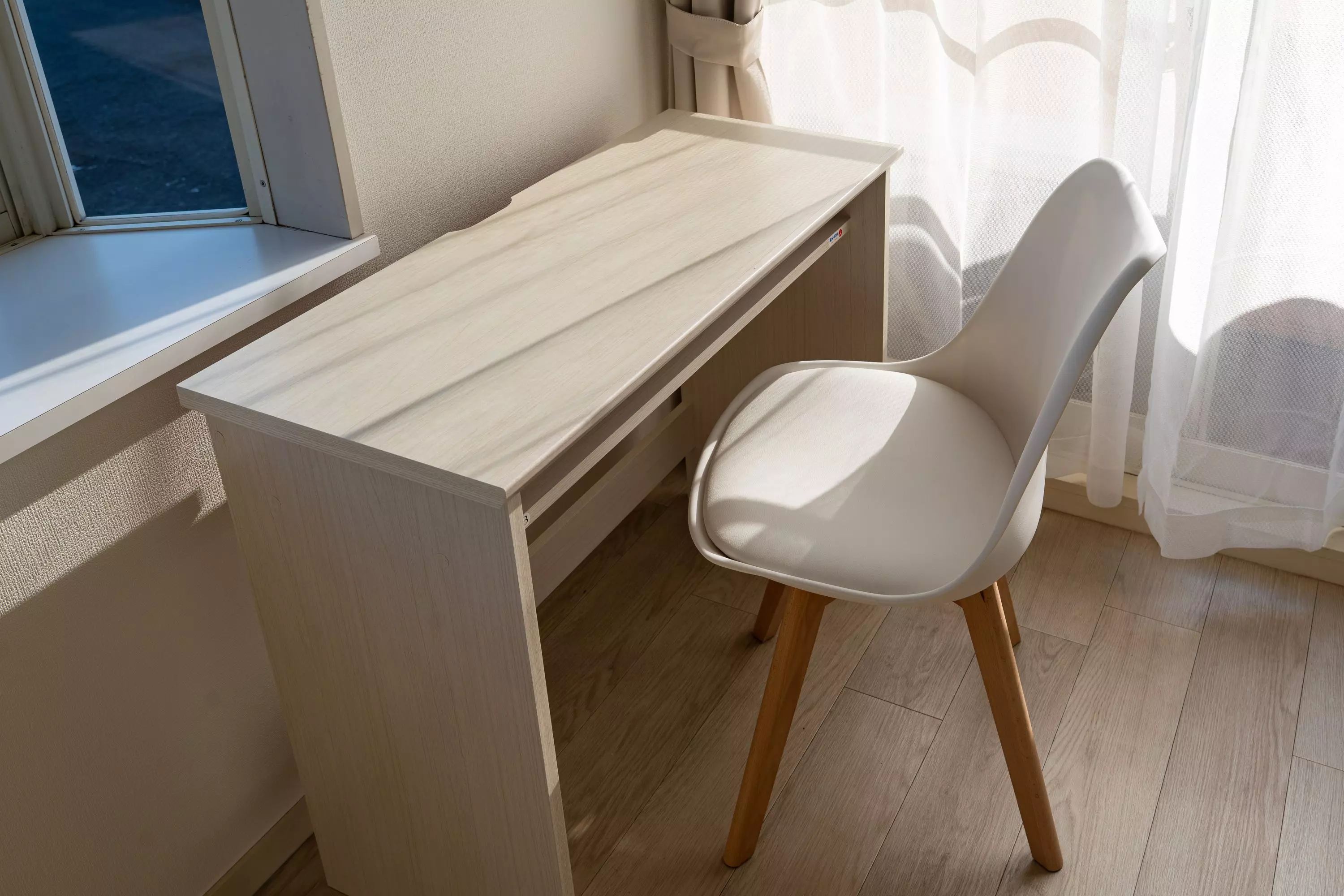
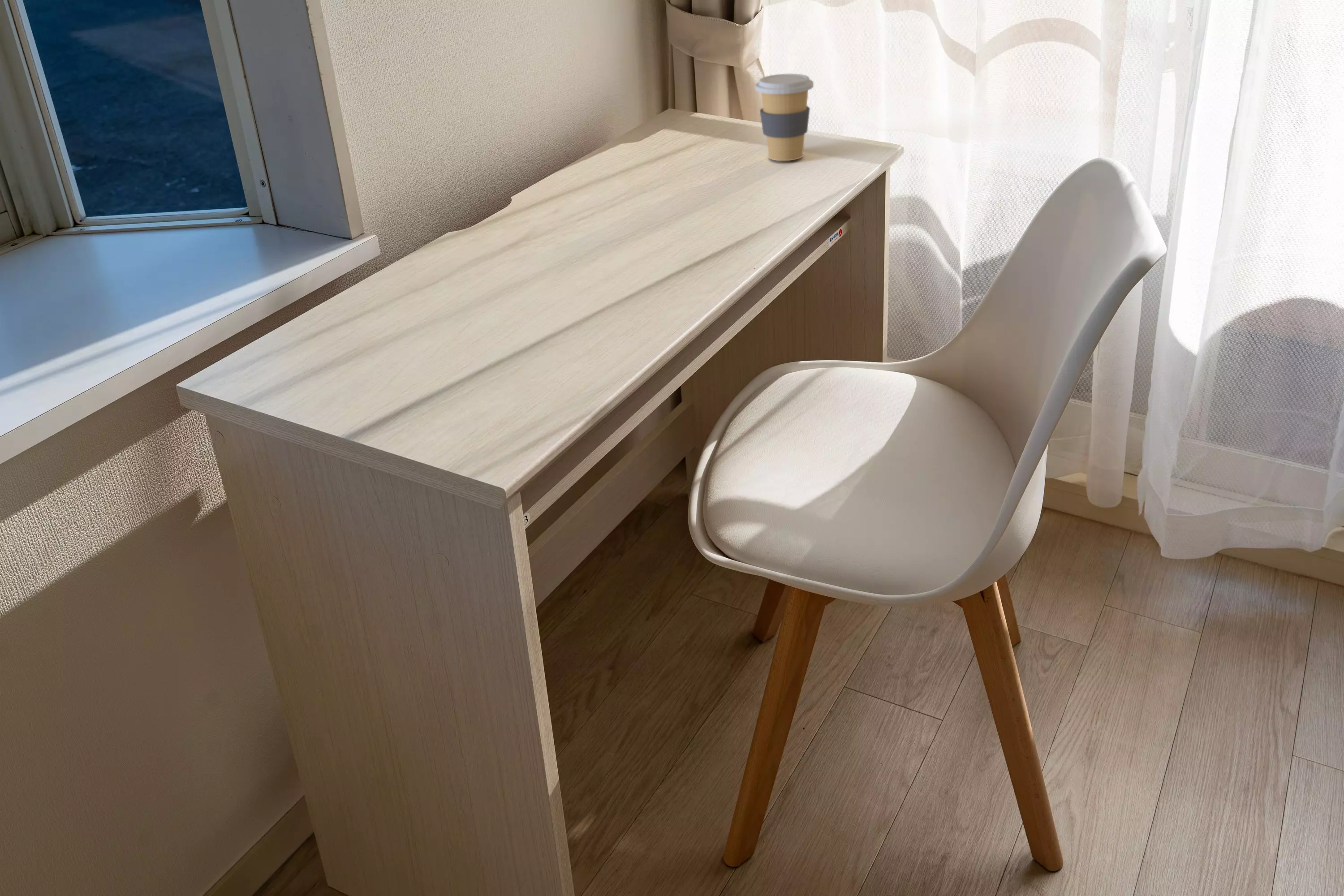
+ coffee cup (785, 118)
